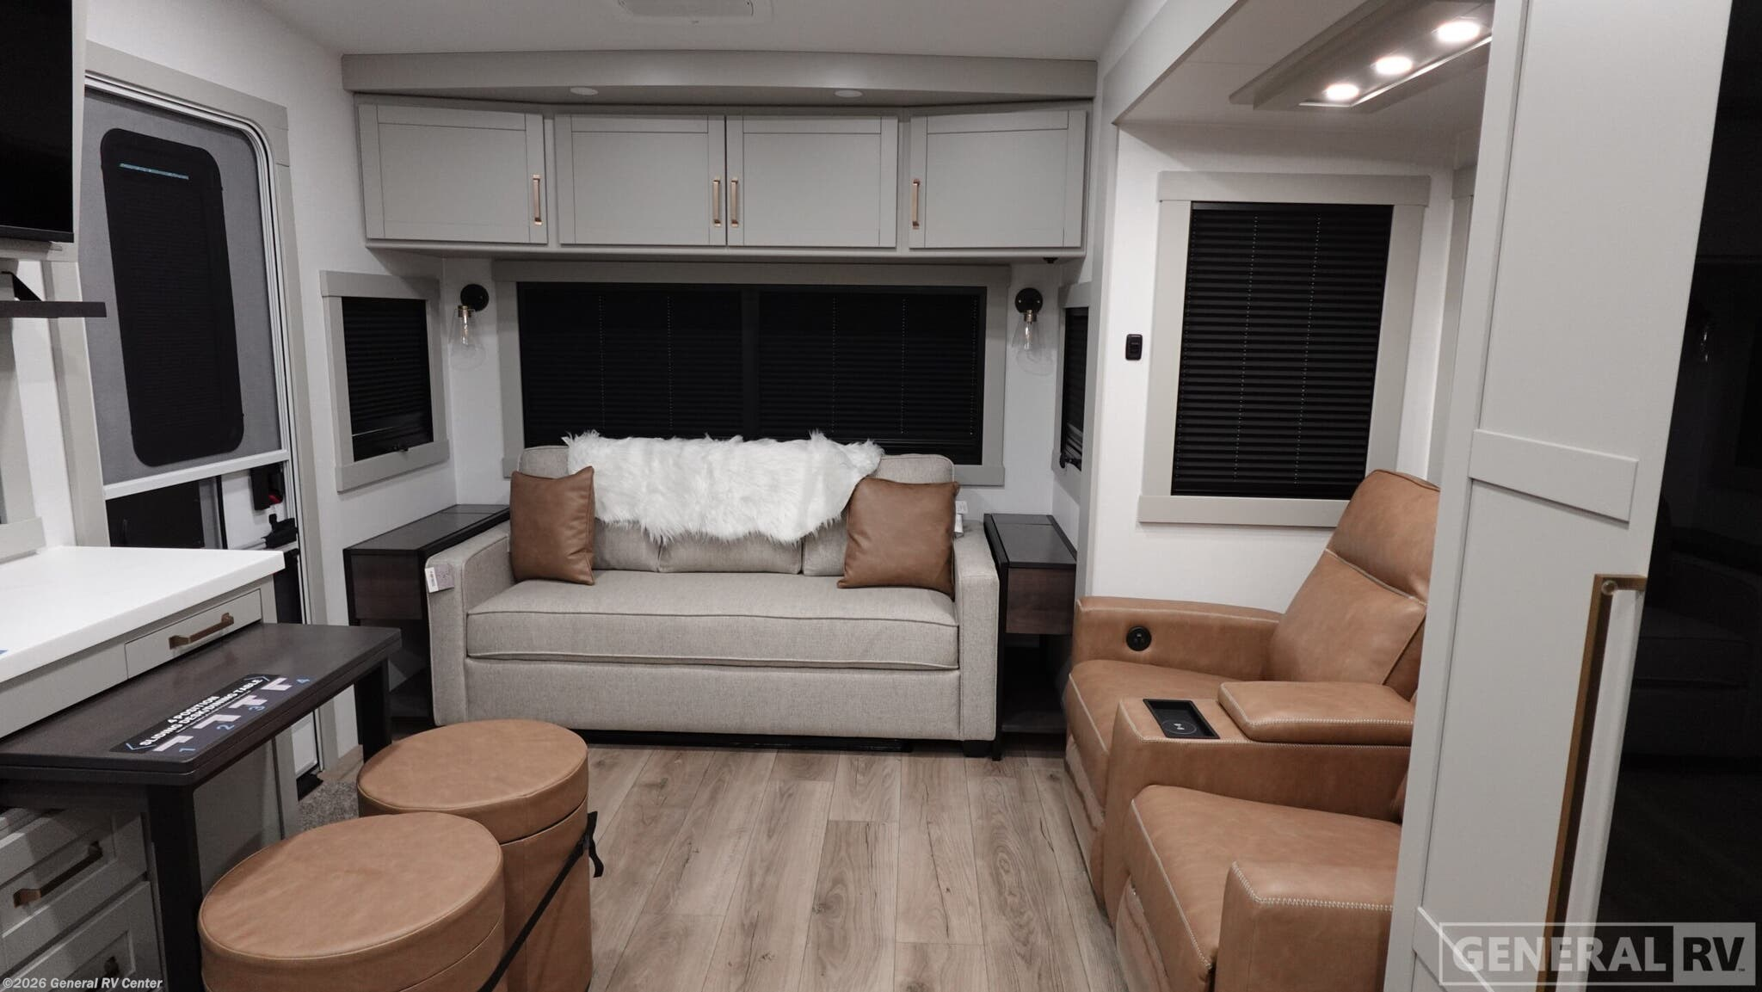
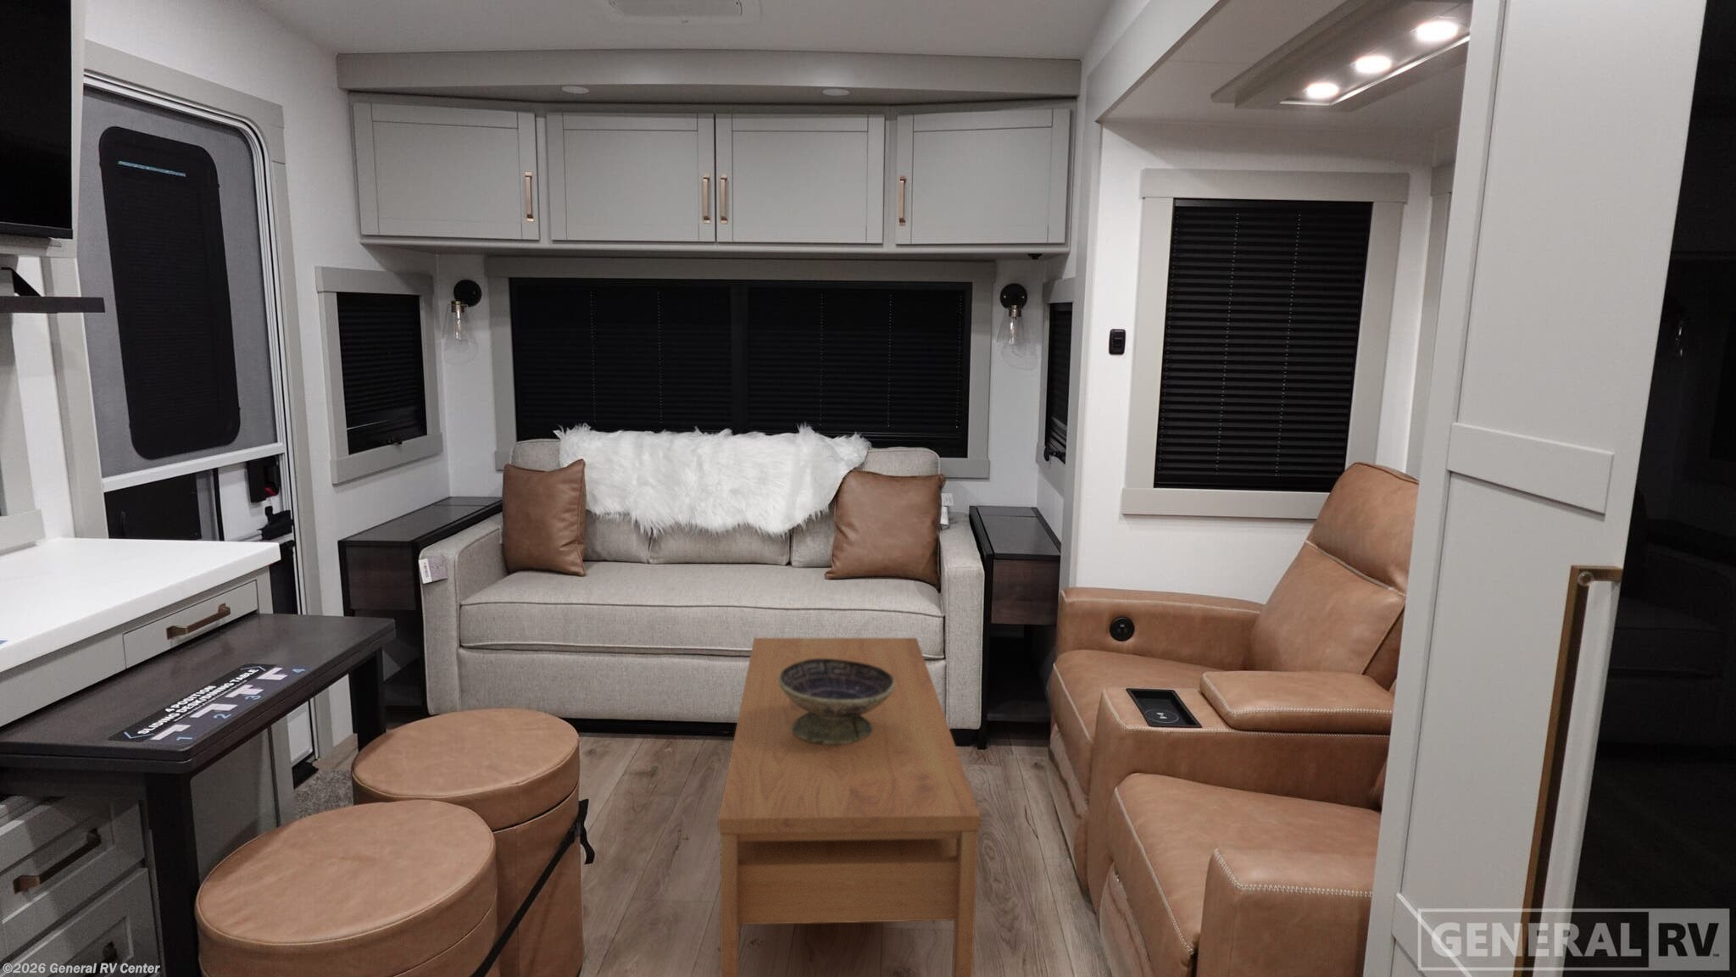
+ decorative bowl (837, 701)
+ coffee table (841, 796)
